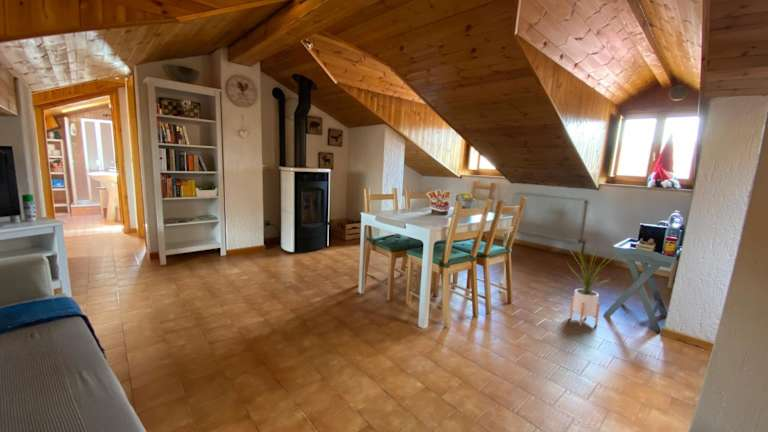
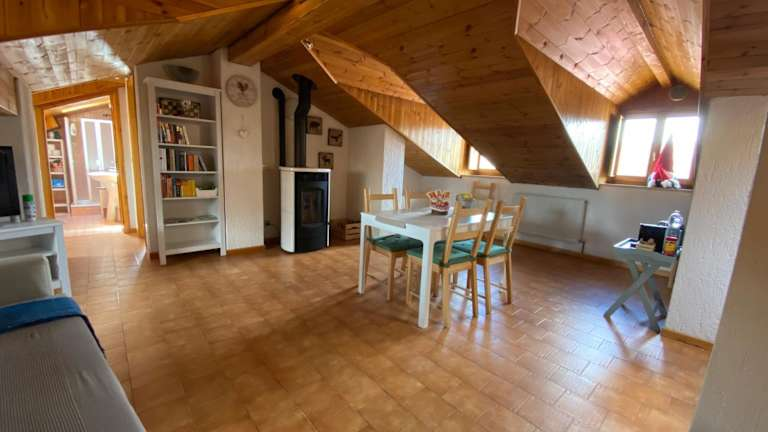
- house plant (588, 282)
